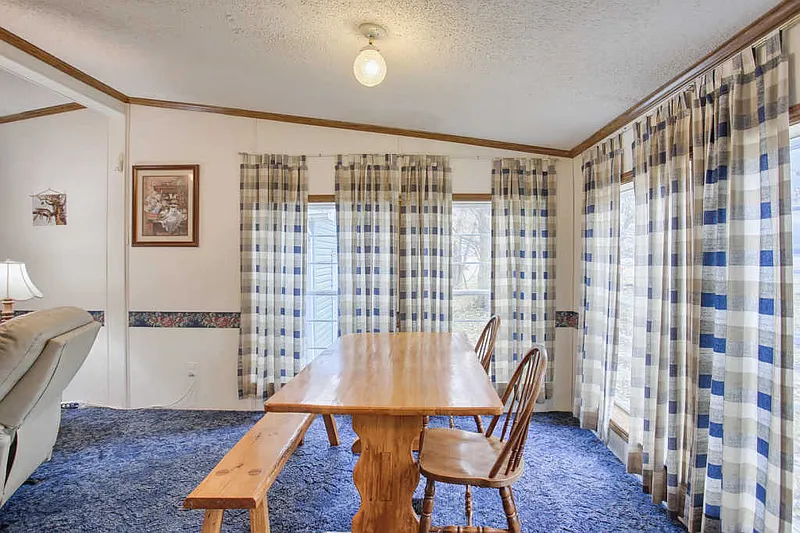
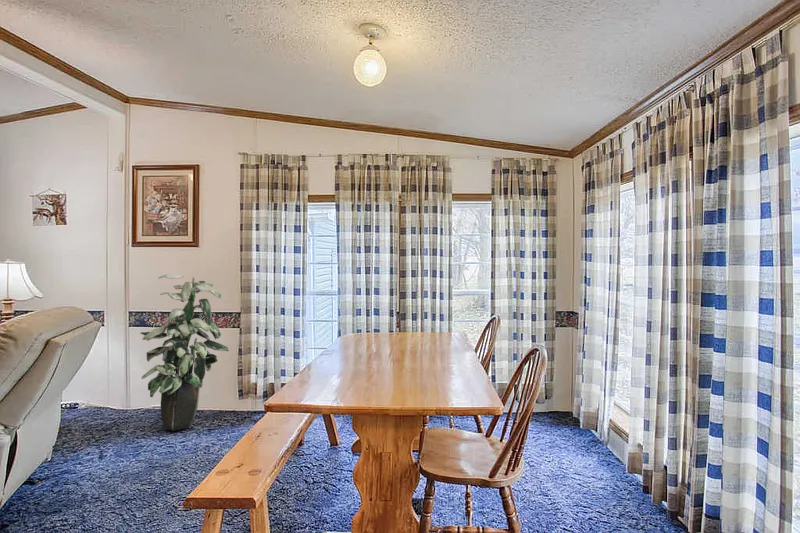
+ indoor plant (181, 349)
